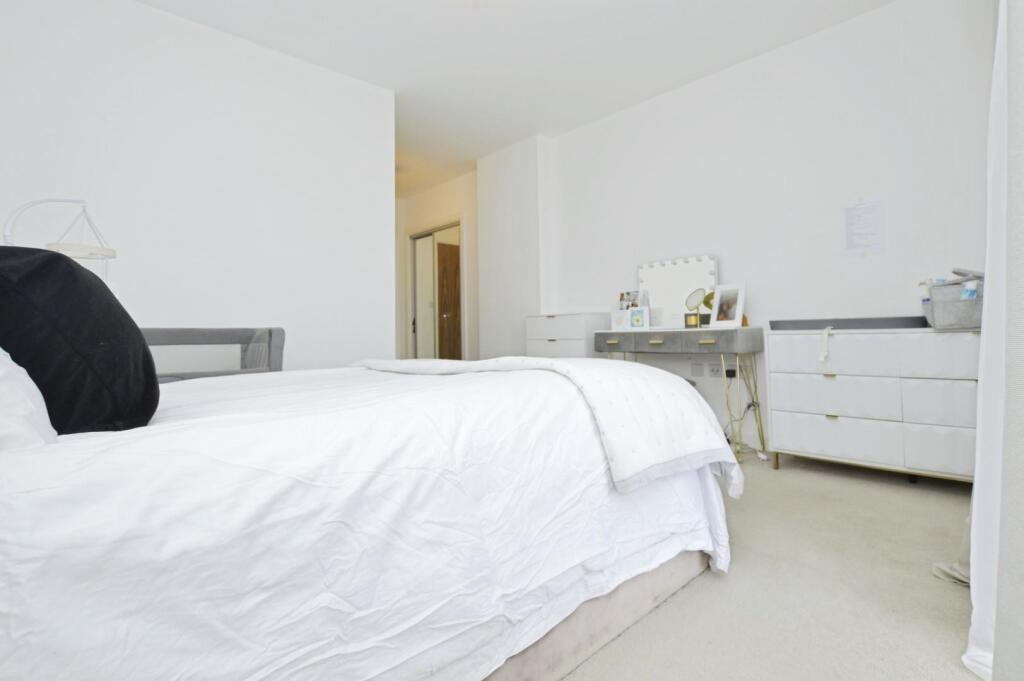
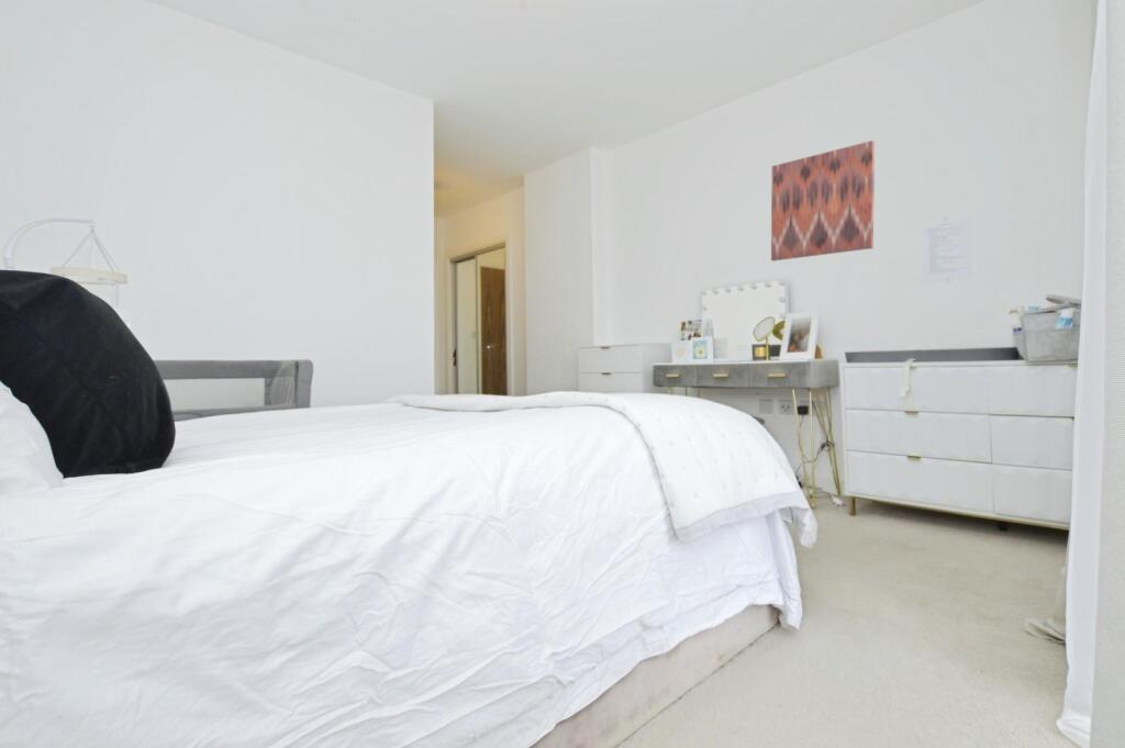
+ wall art (820, 204)
